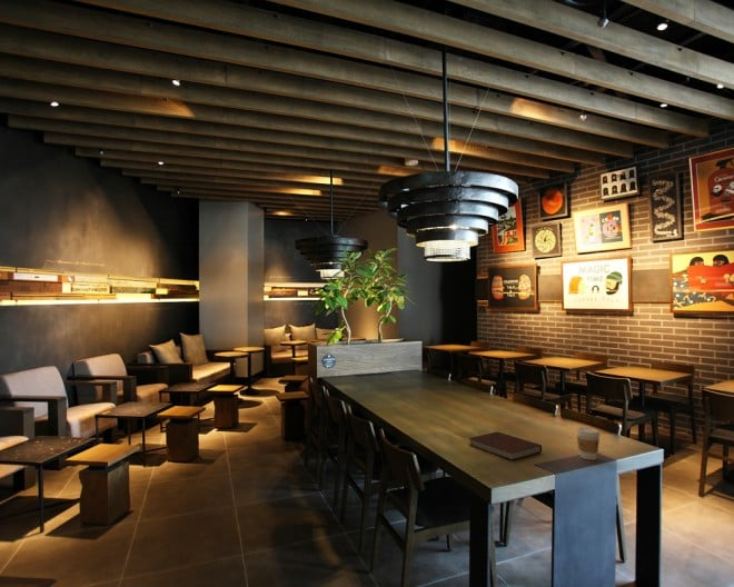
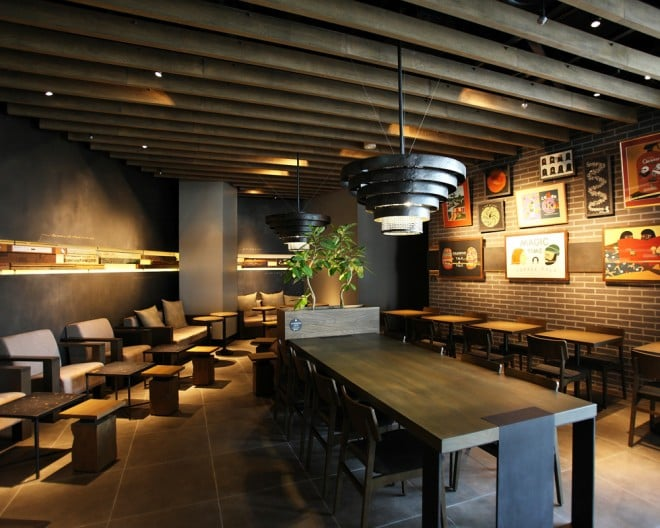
- coffee cup (588, 442)
- notebook (504, 445)
